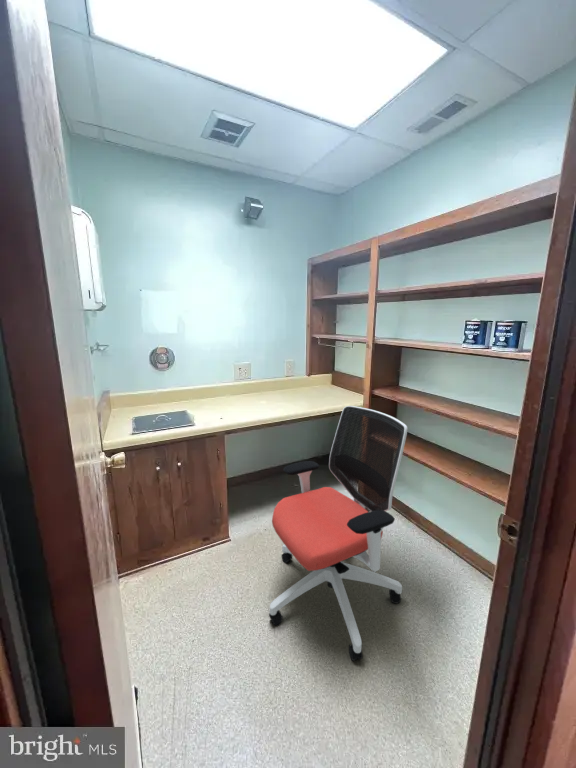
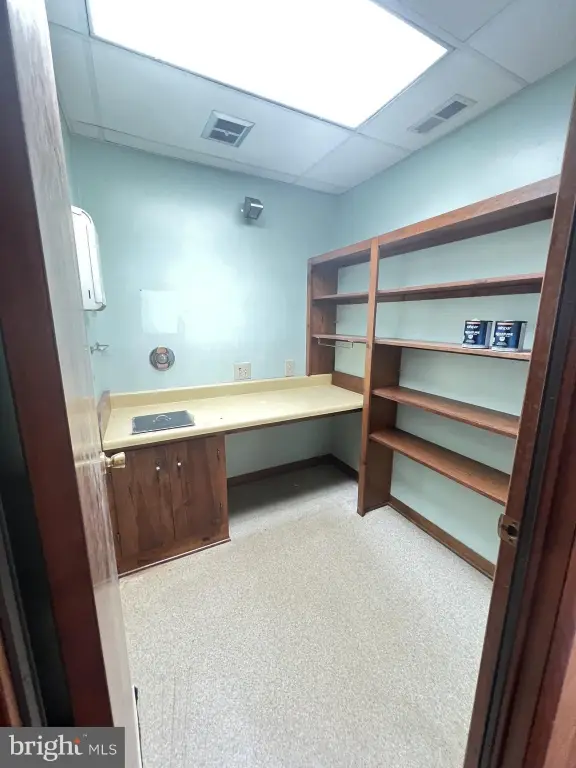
- office chair (329, 513)
